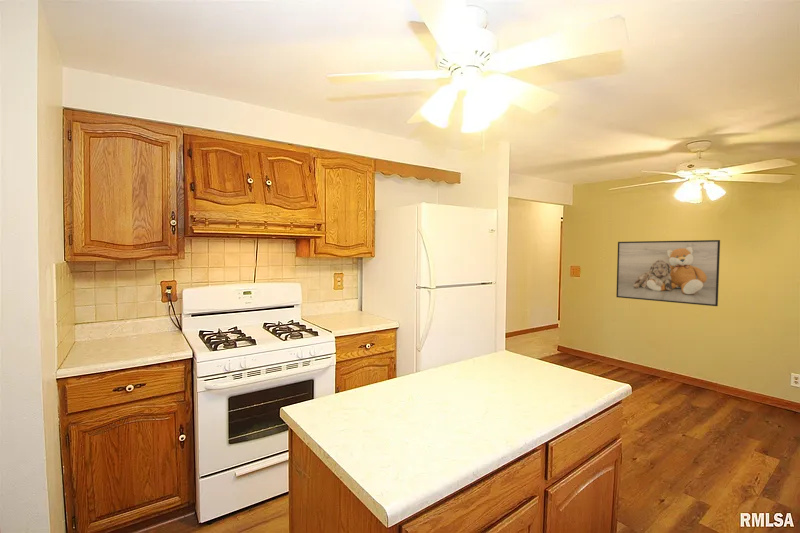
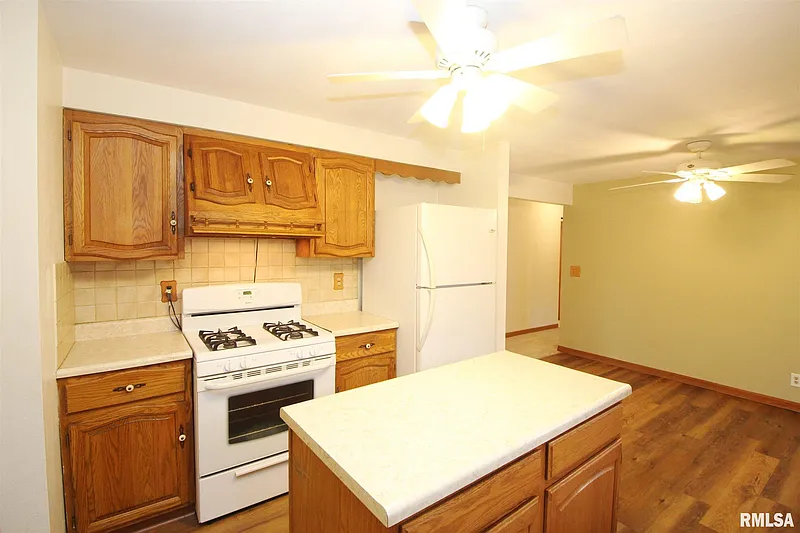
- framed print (663, 271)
